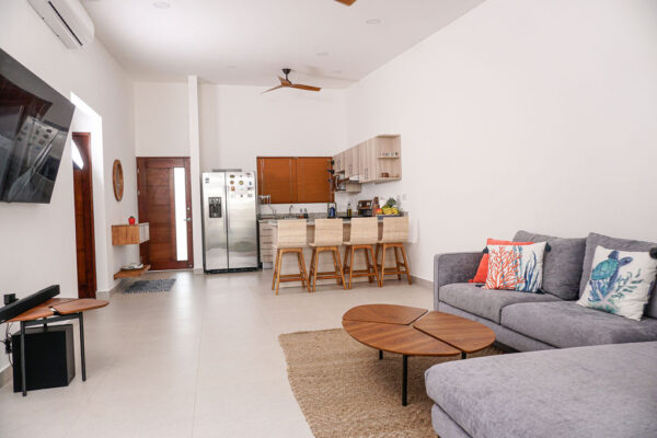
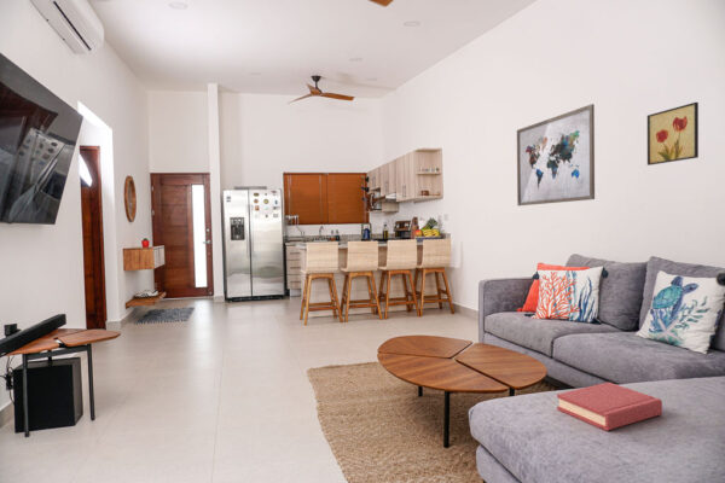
+ wall art (551, 161)
+ wall art (672, 135)
+ hardback book (608, 405)
